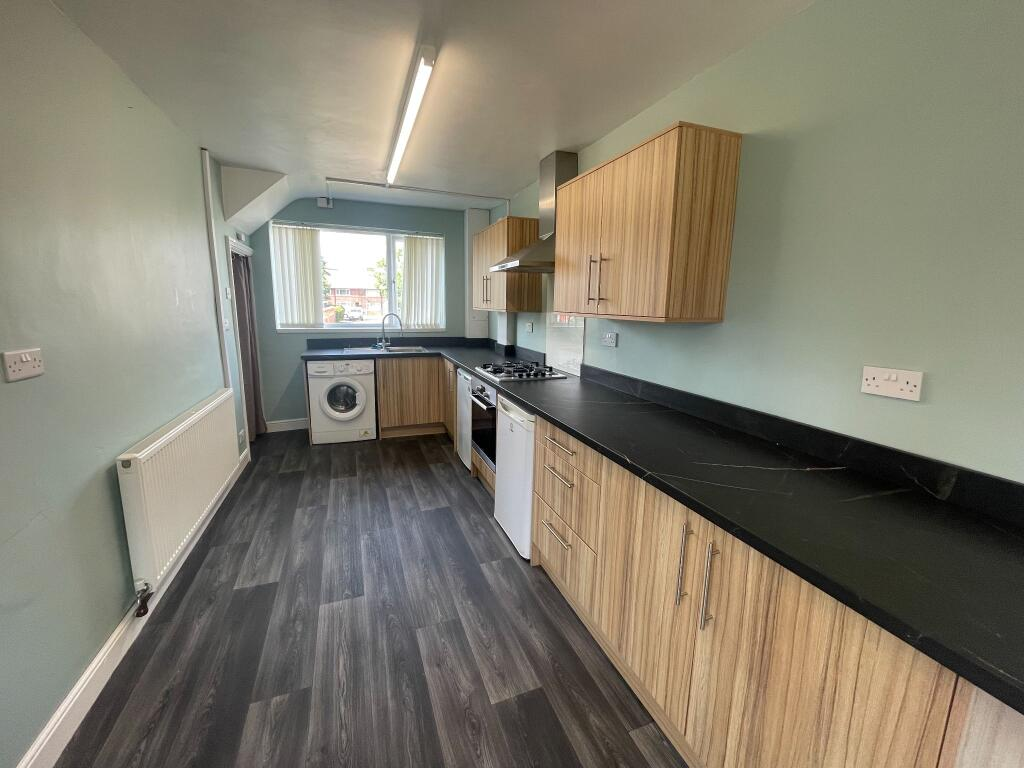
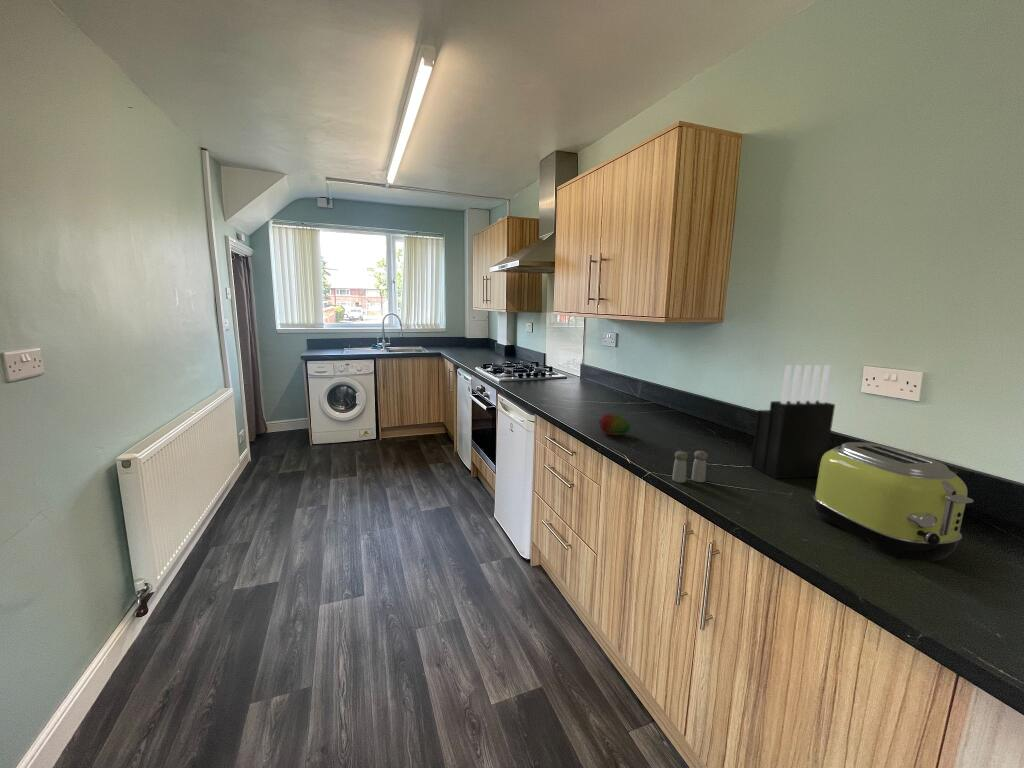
+ fruit (614, 424)
+ knife block (790, 418)
+ salt and pepper shaker (686, 466)
+ toaster (888, 496)
